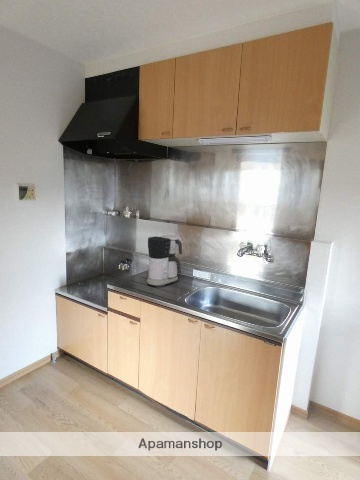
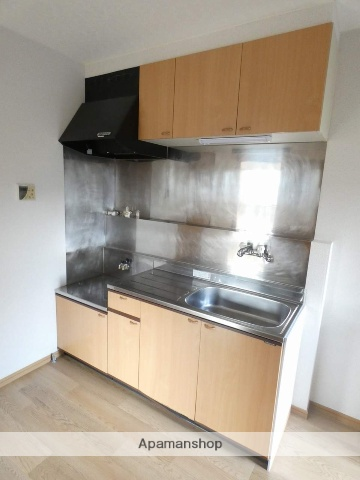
- coffee maker (165, 260)
